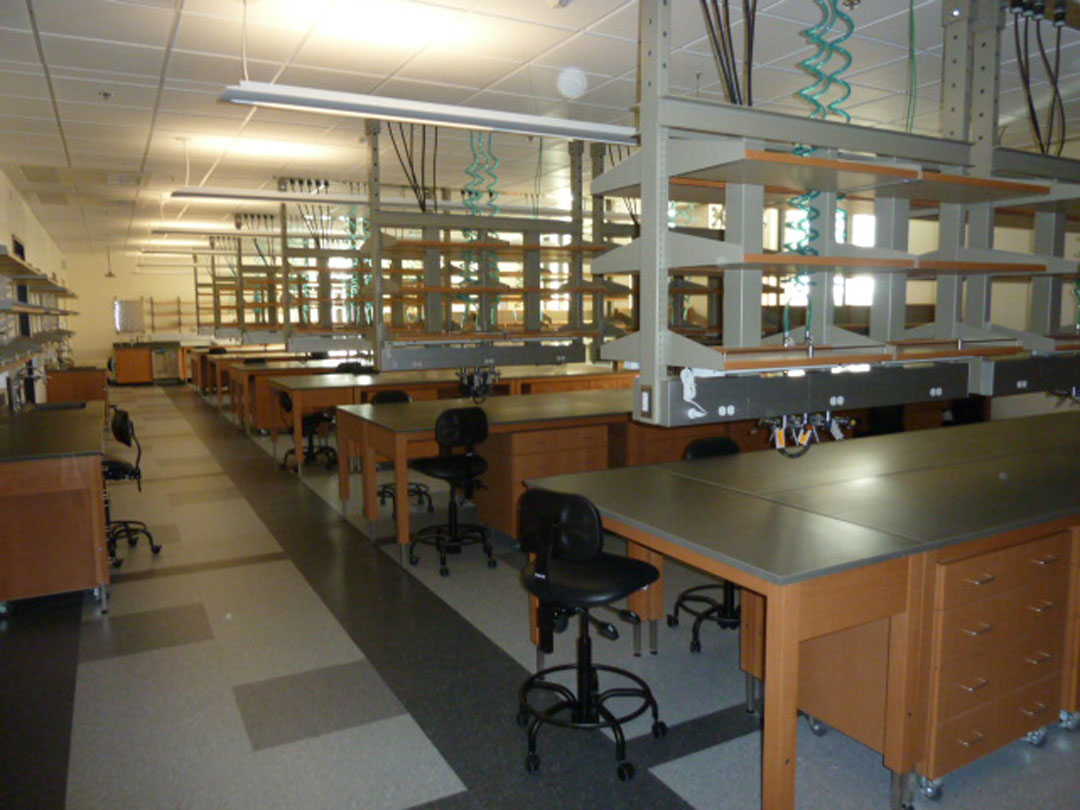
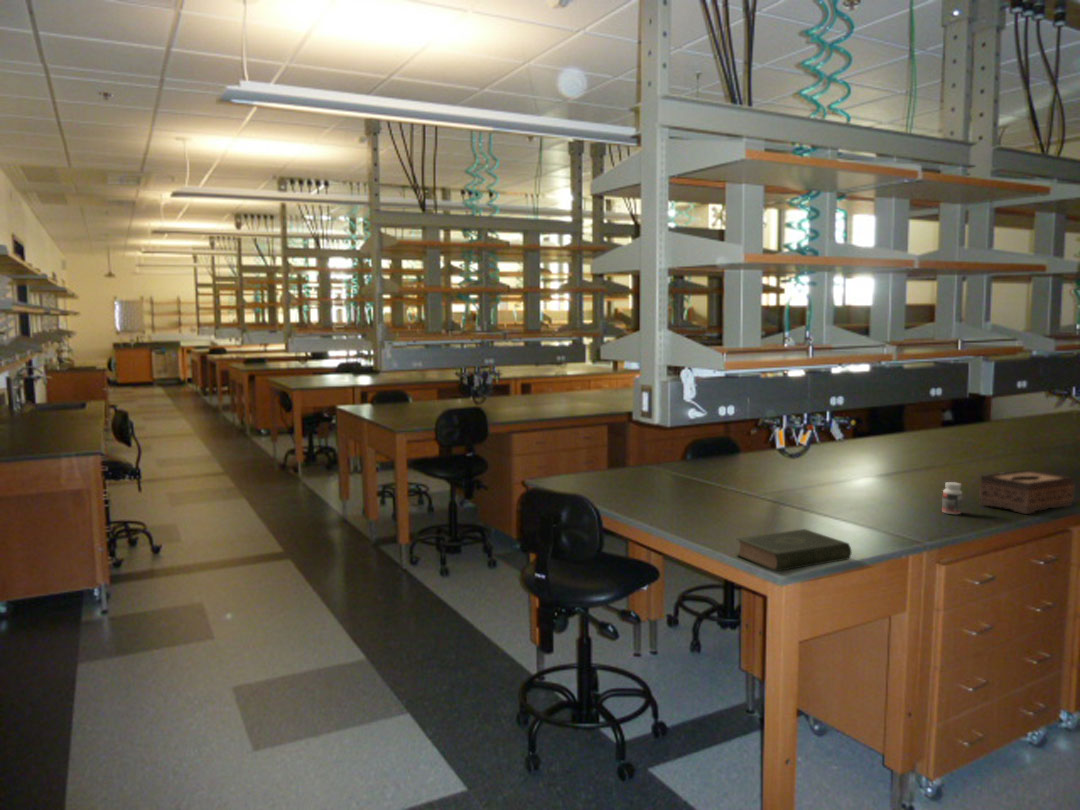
+ book (792, 549)
+ tissue box (1026, 490)
+ pill bottle (952, 498)
